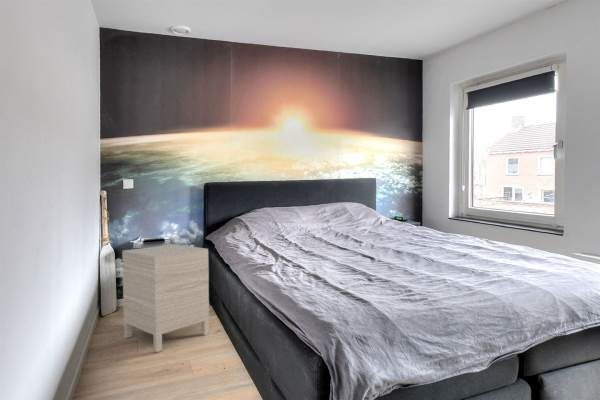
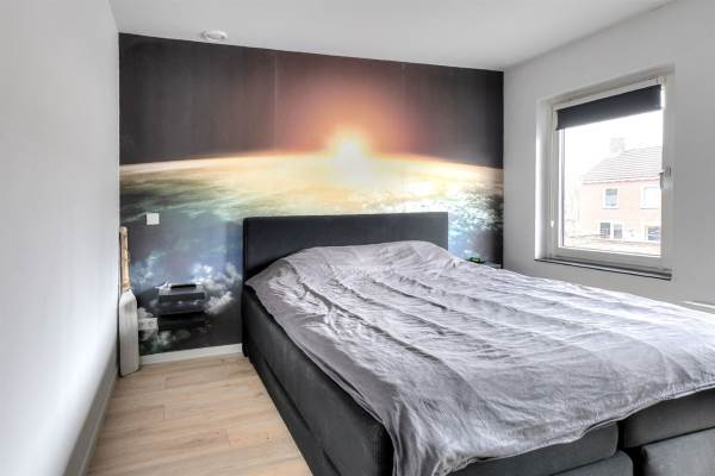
- nightstand (170, 291)
